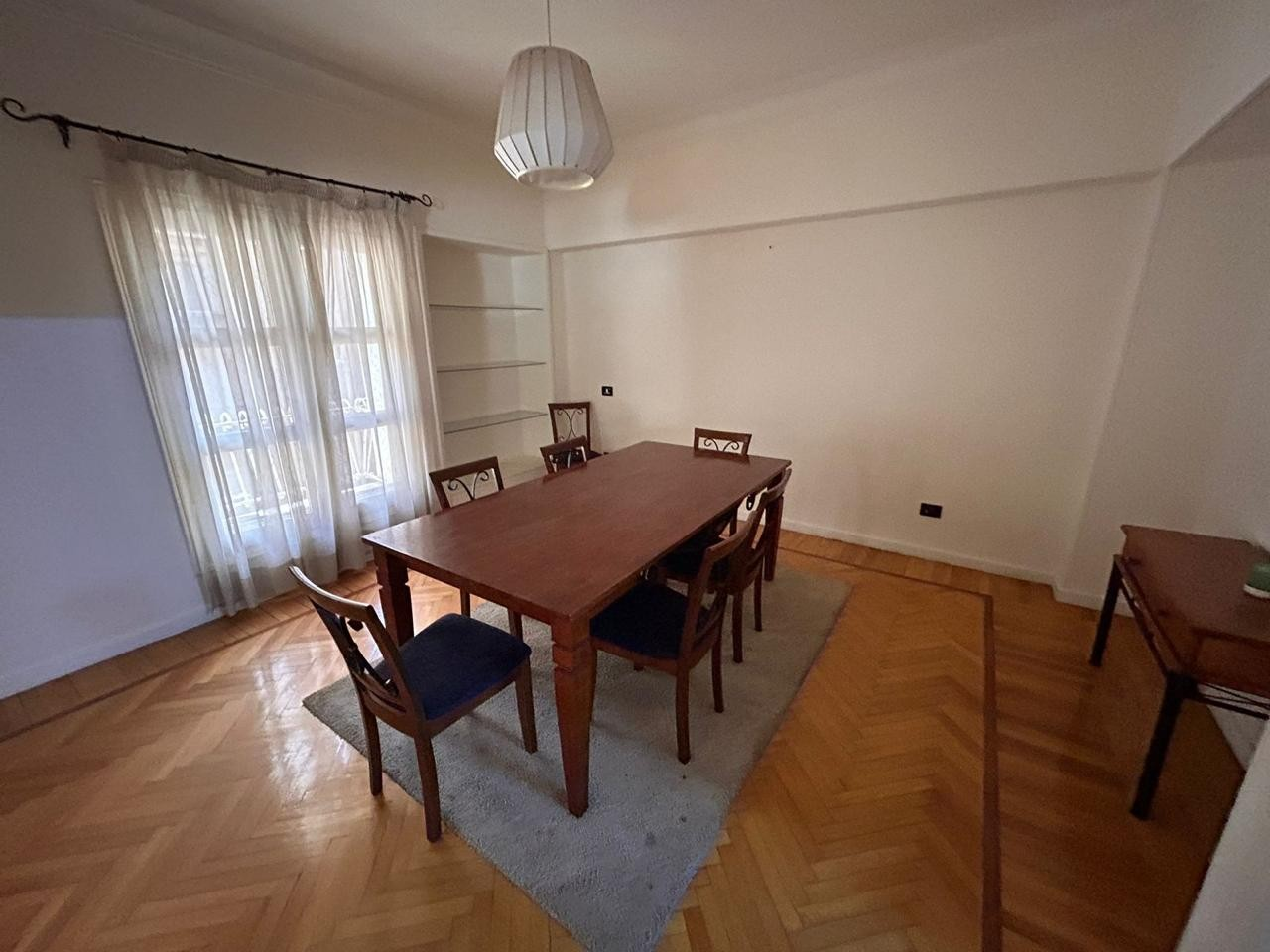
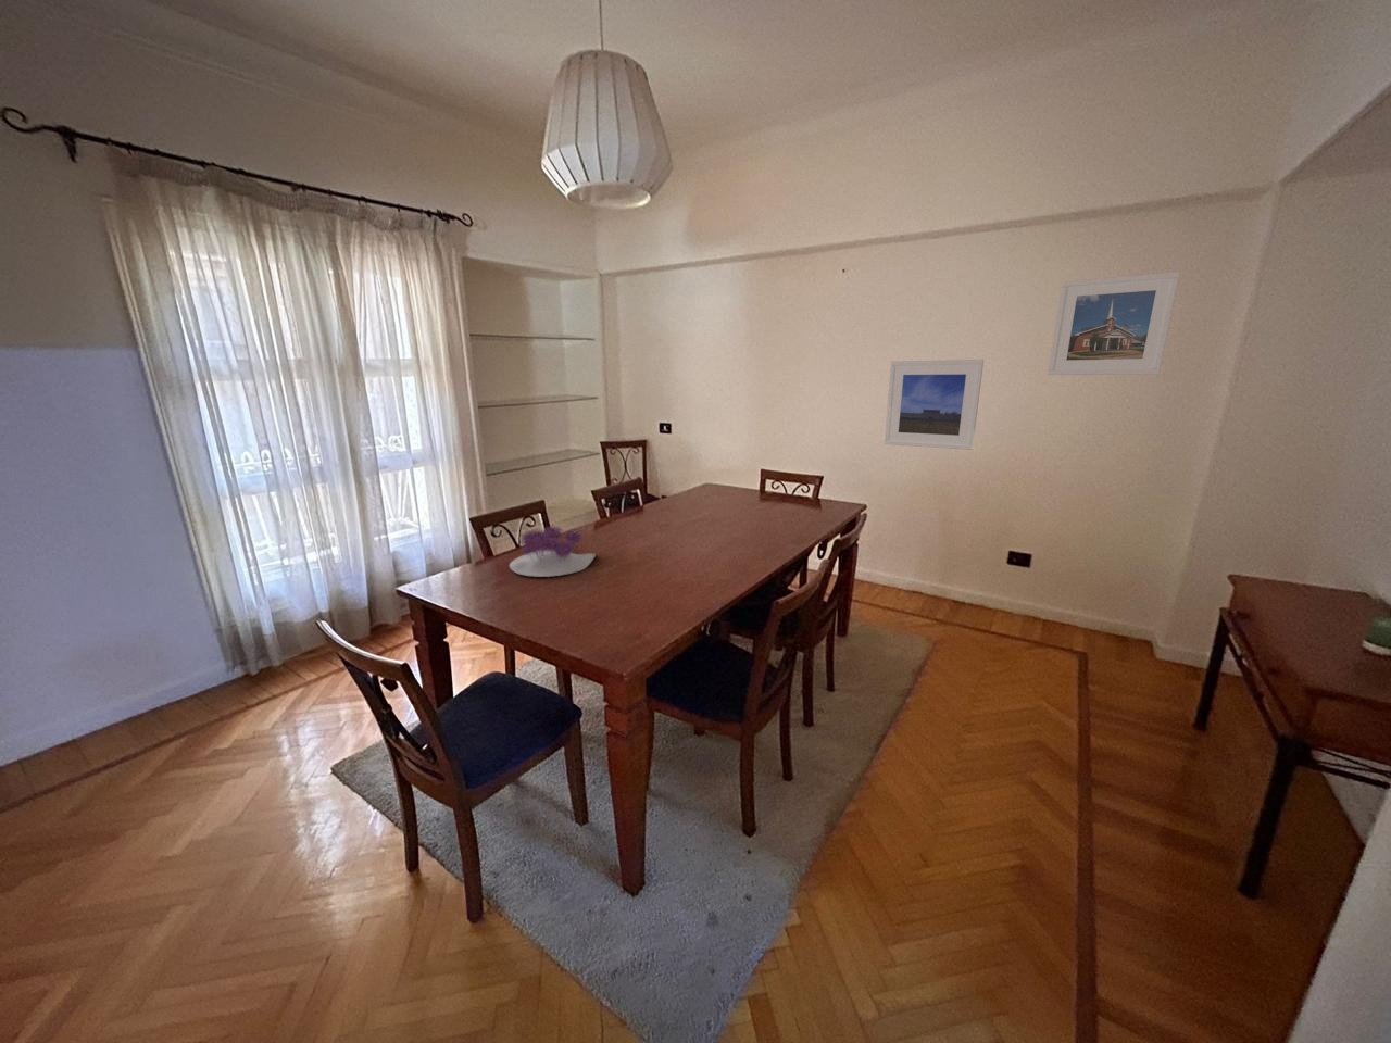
+ flower (552, 545)
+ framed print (1108, 326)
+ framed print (930, 404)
